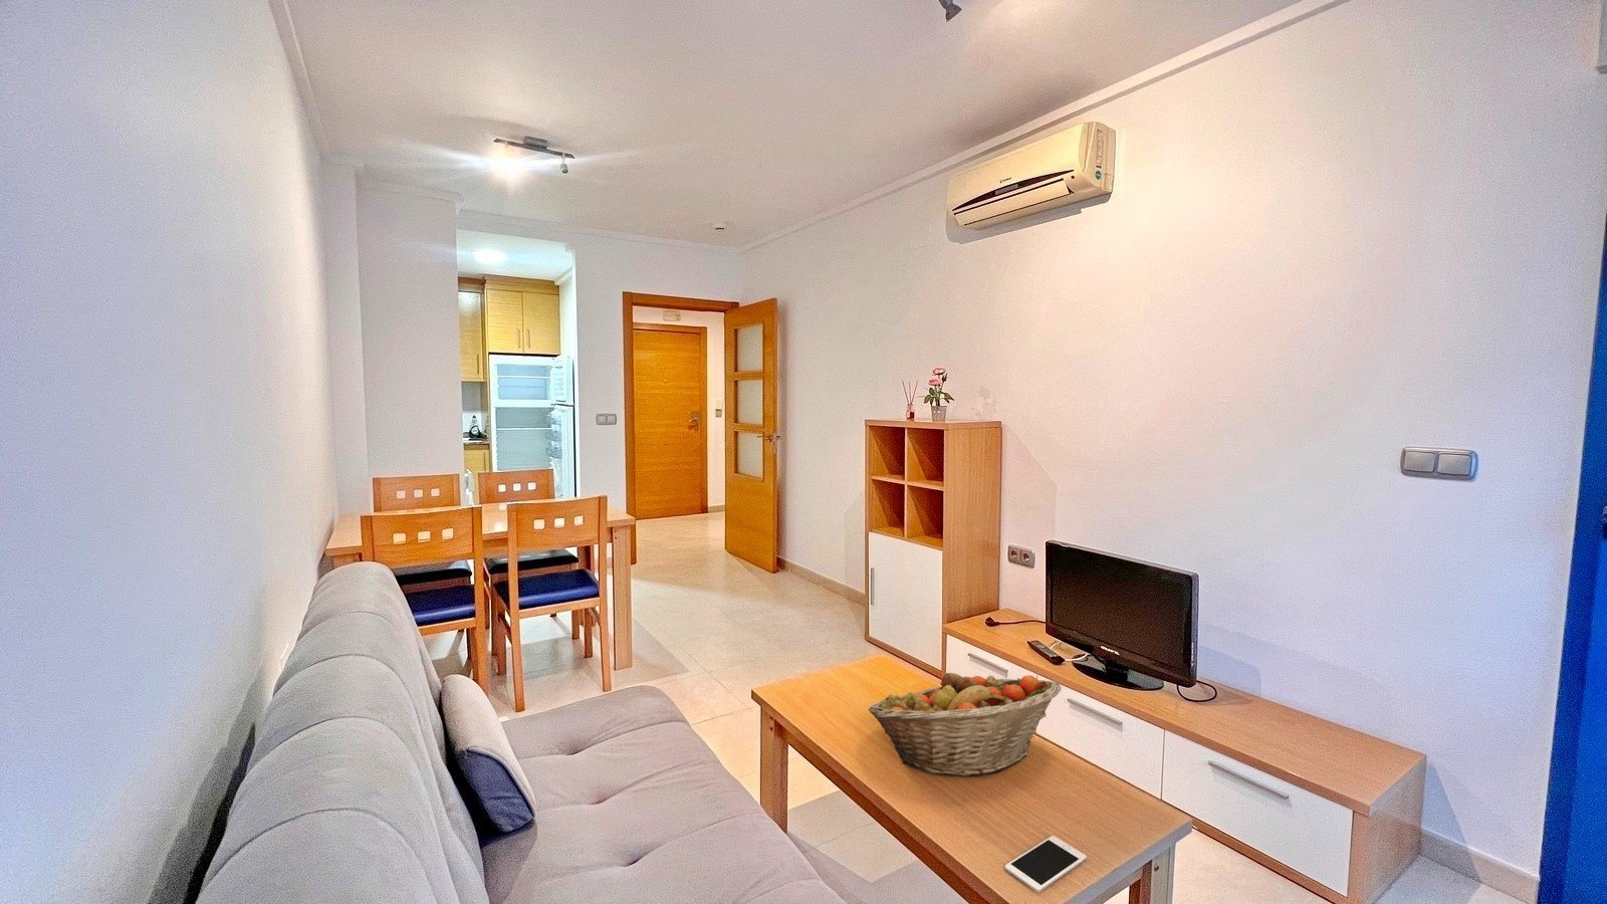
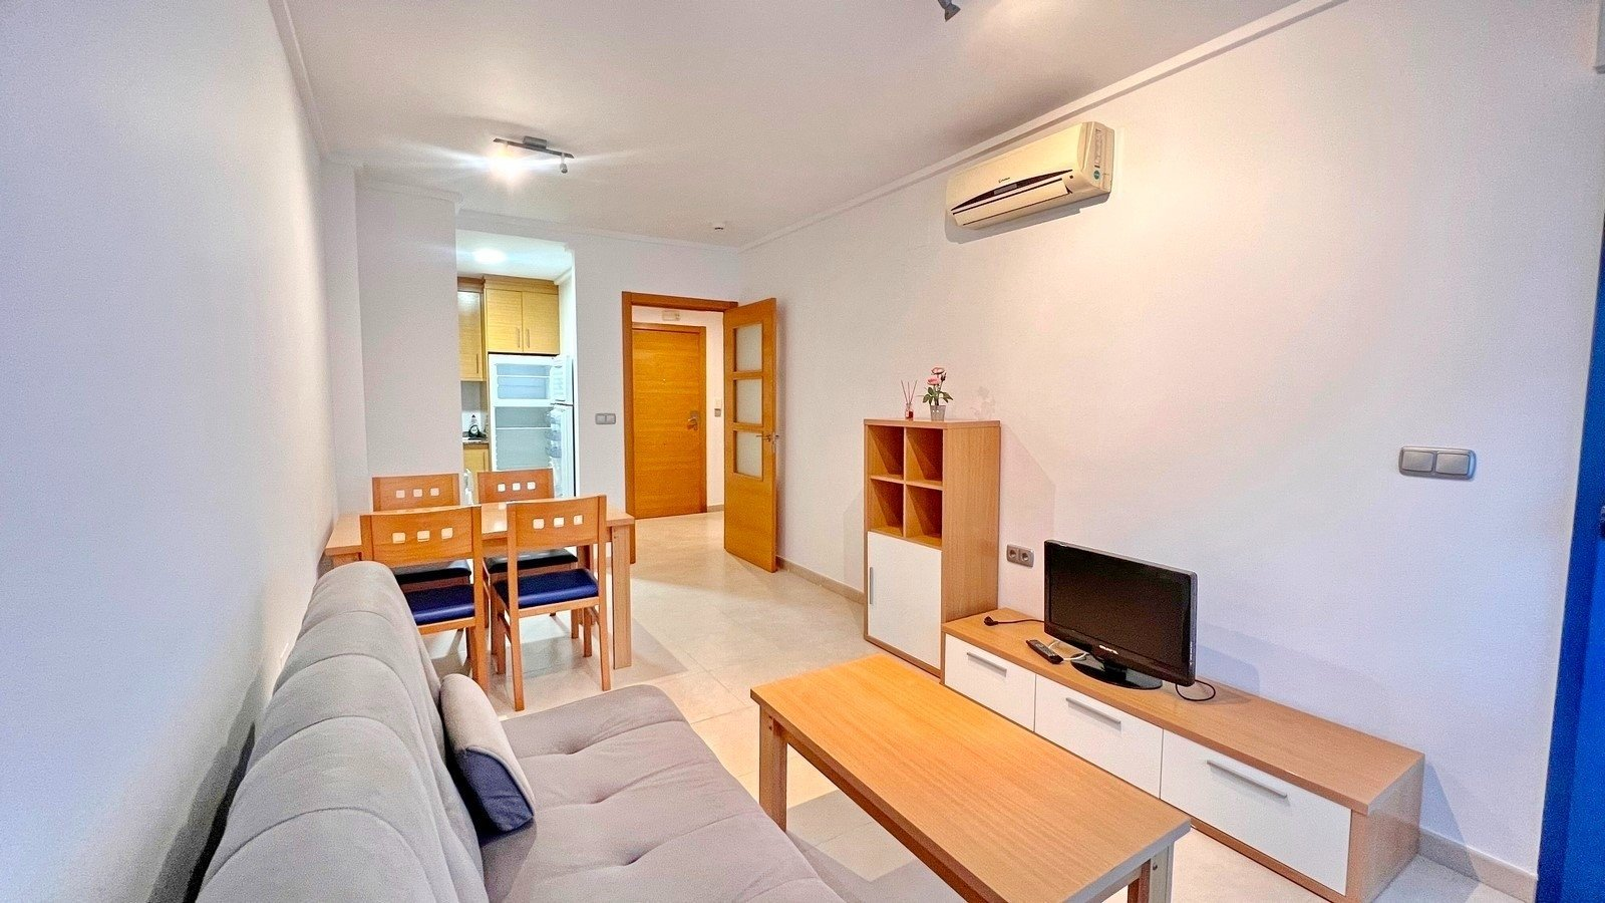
- fruit basket (965, 712)
- cell phone (1045, 862)
